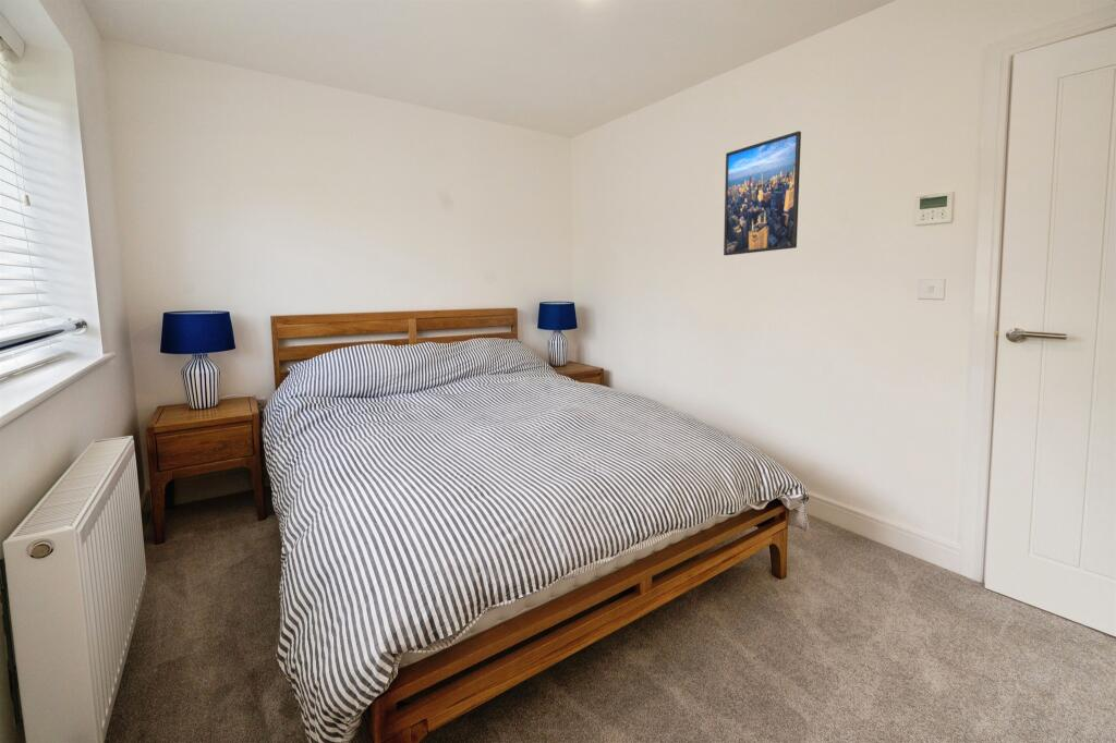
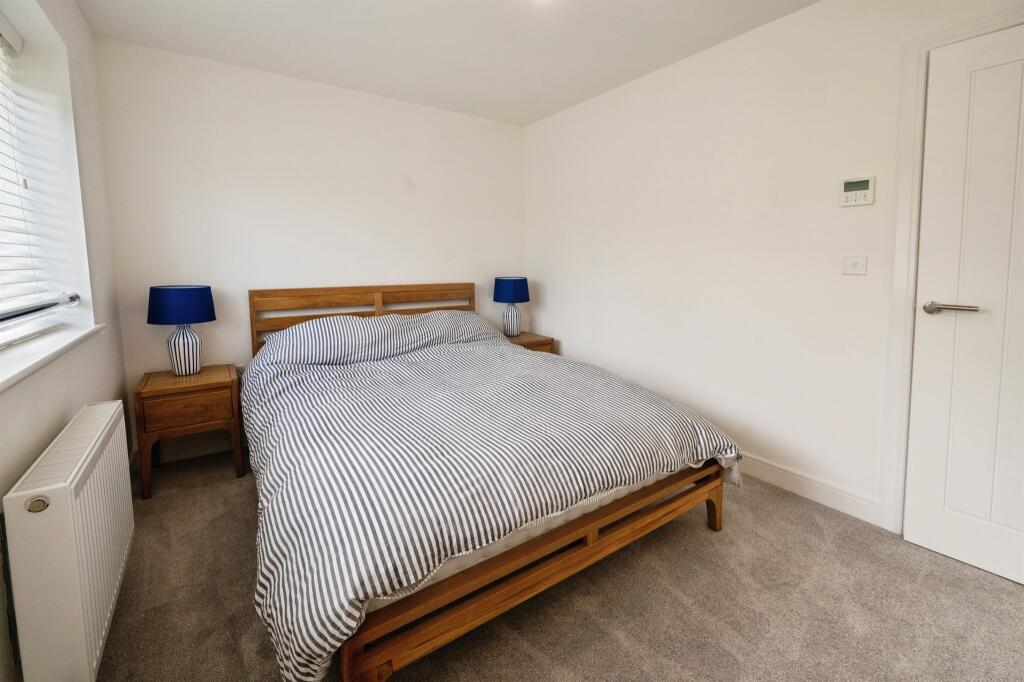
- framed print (759, 197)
